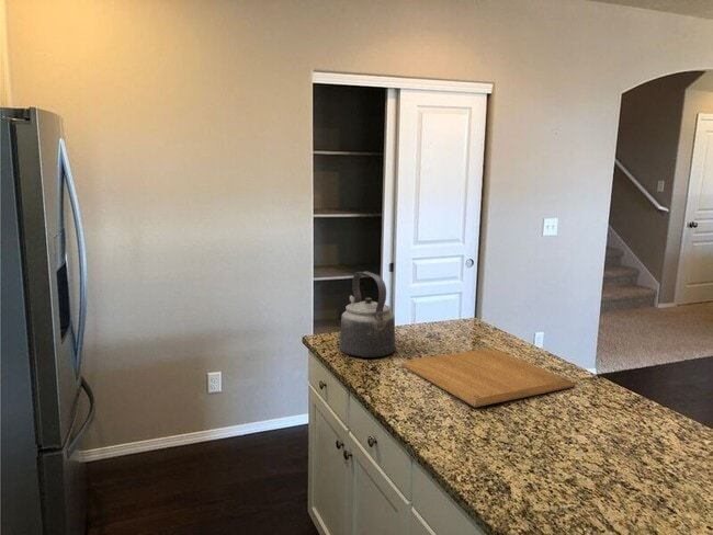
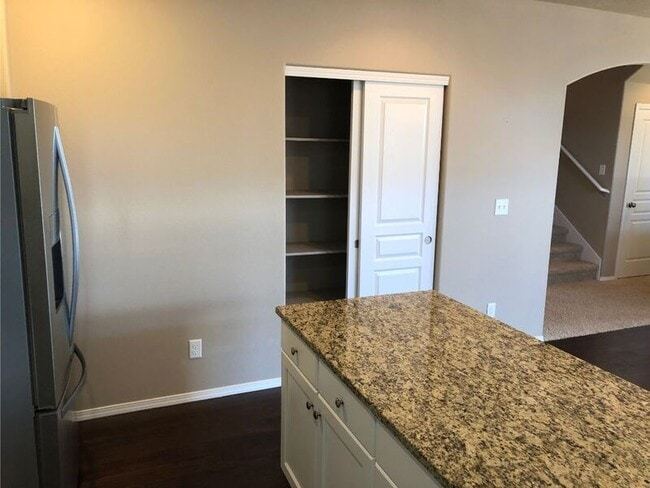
- kettle (365, 310)
- chopping board (484, 372)
